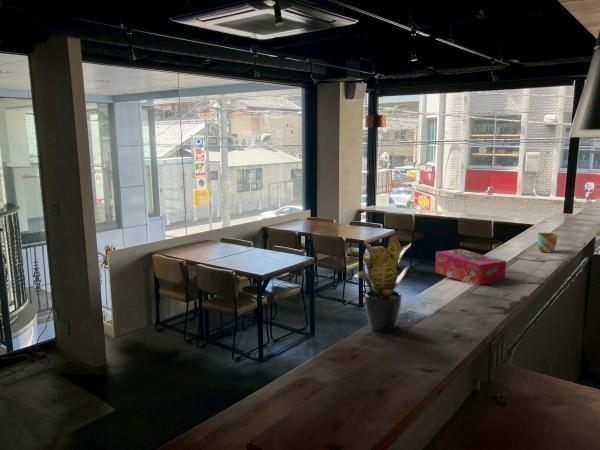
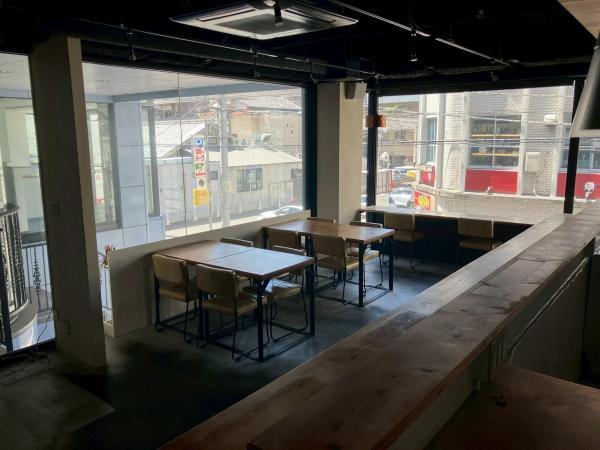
- mug (548, 242)
- tissue box (469, 266)
- potted plant (382, 278)
